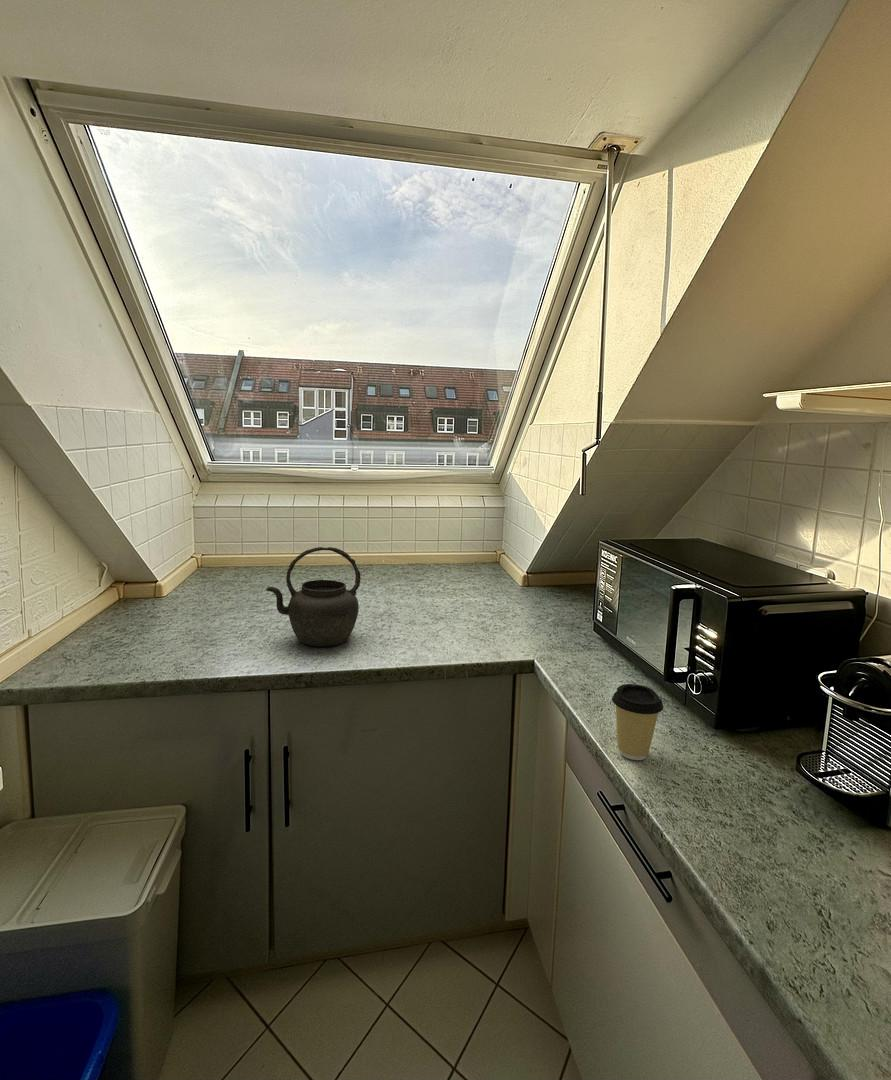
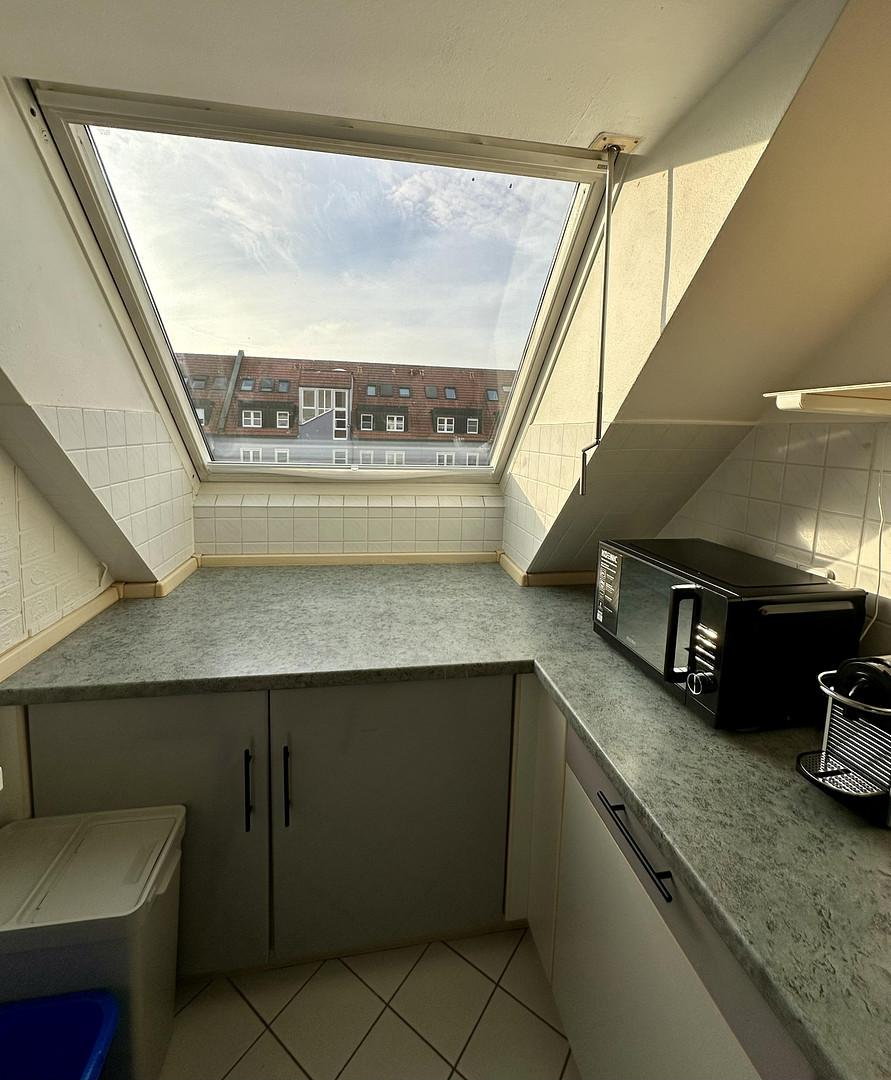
- kettle (314, 594)
- coffee cup (635, 723)
